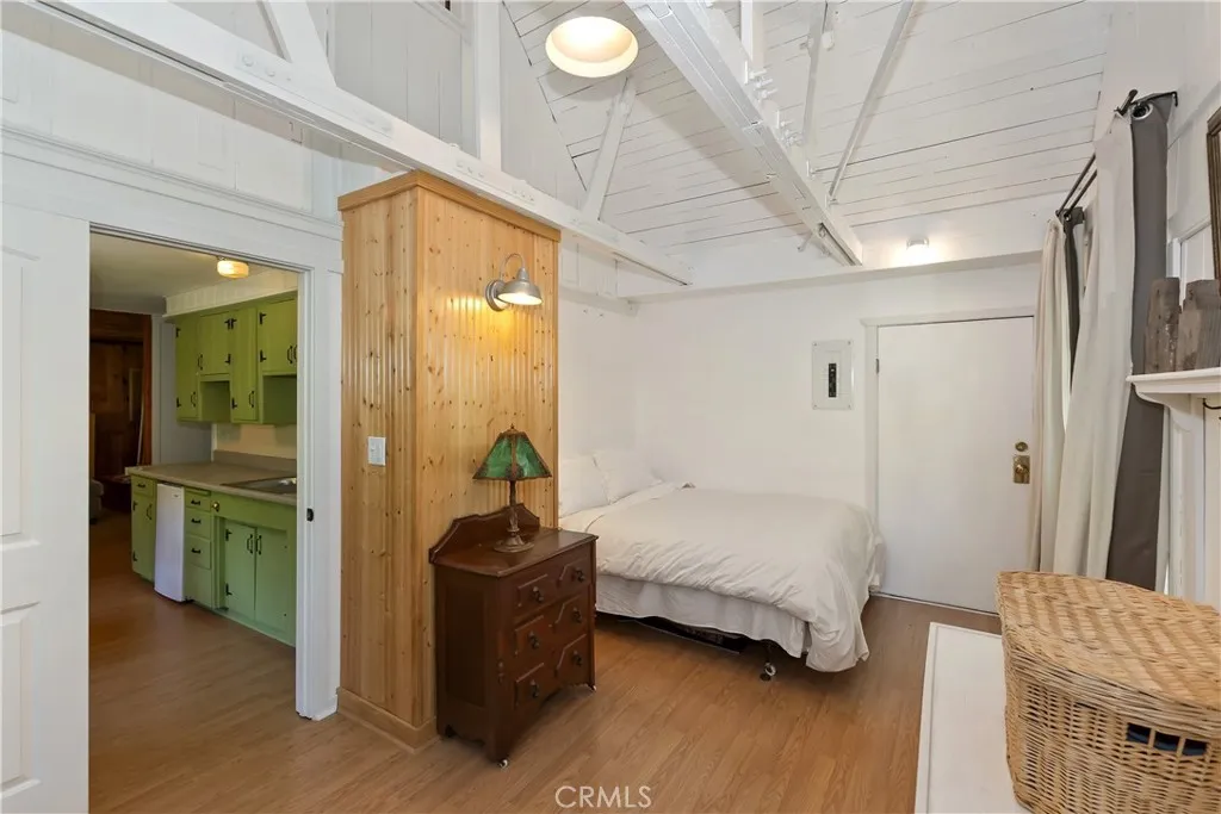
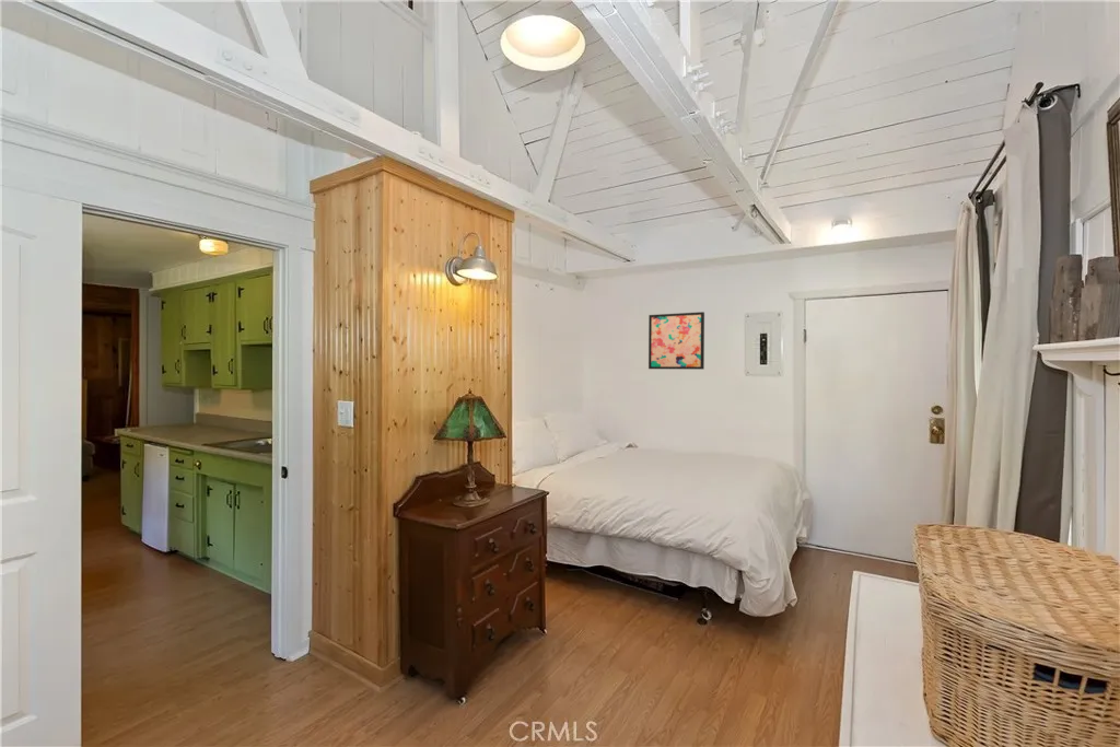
+ wall art (675, 341)
